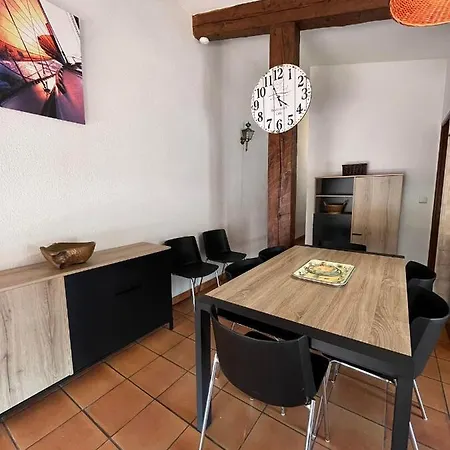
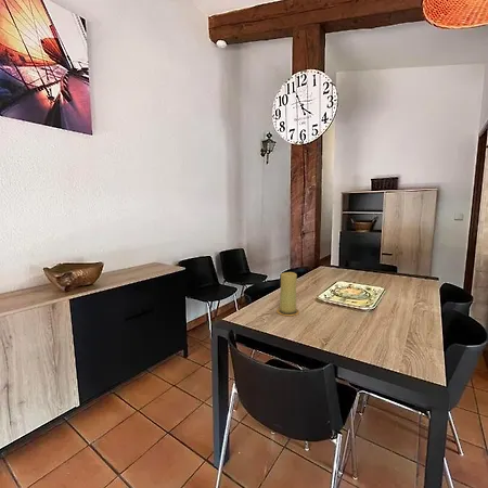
+ candle (287, 292)
